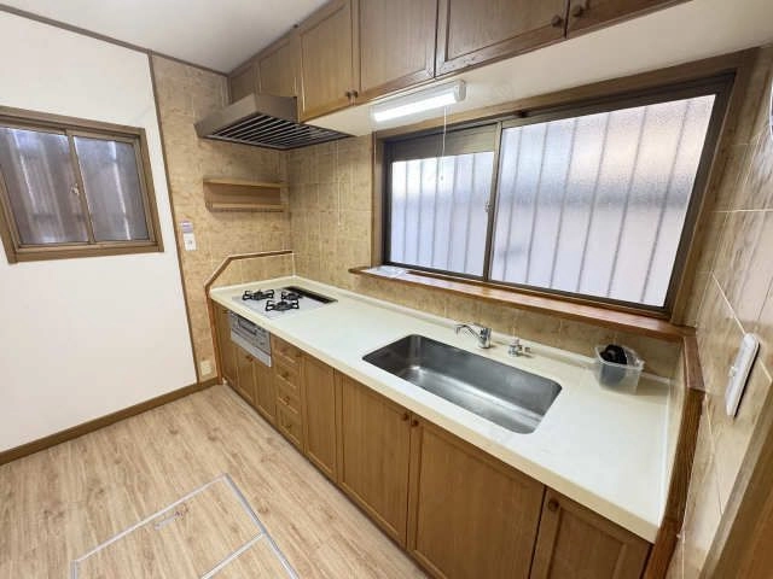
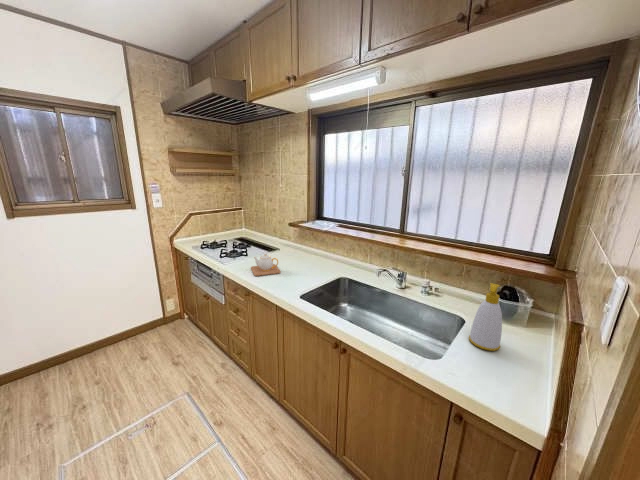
+ soap bottle (489, 314)
+ teapot (265, 261)
